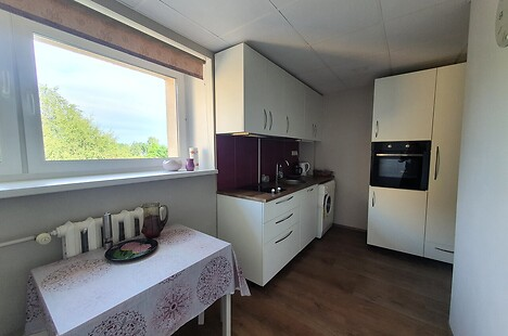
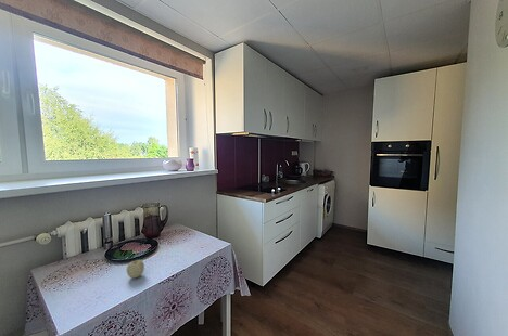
+ fruit (136, 269)
